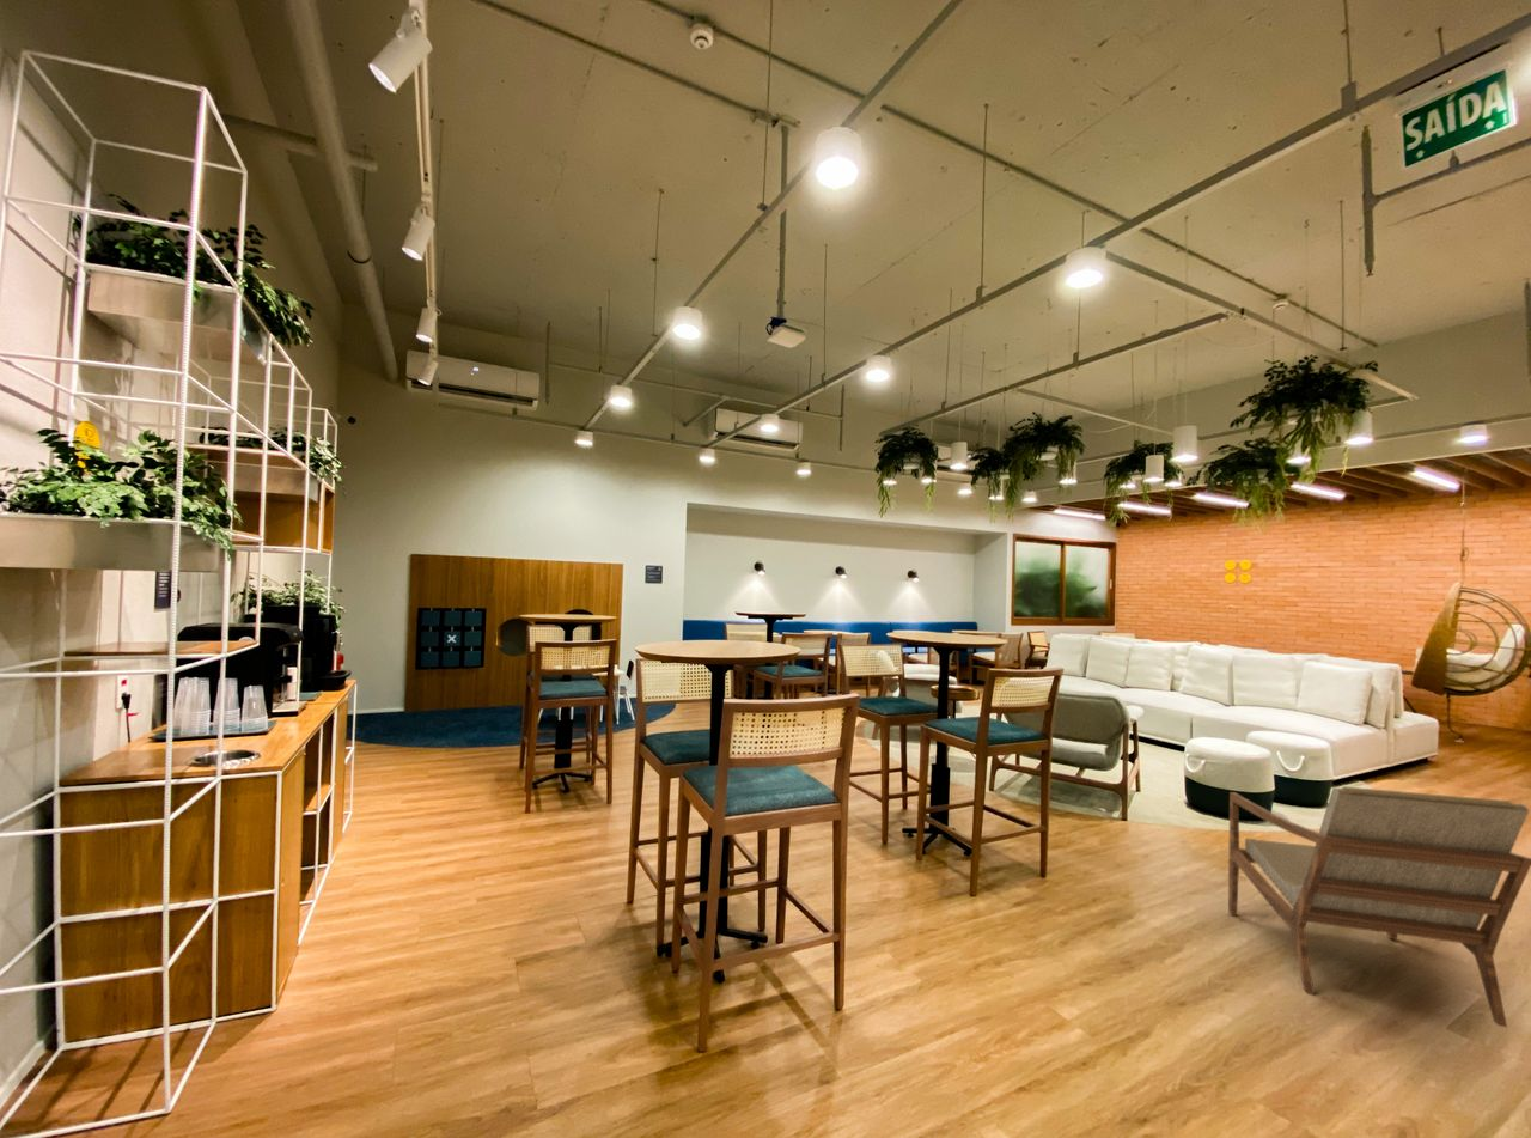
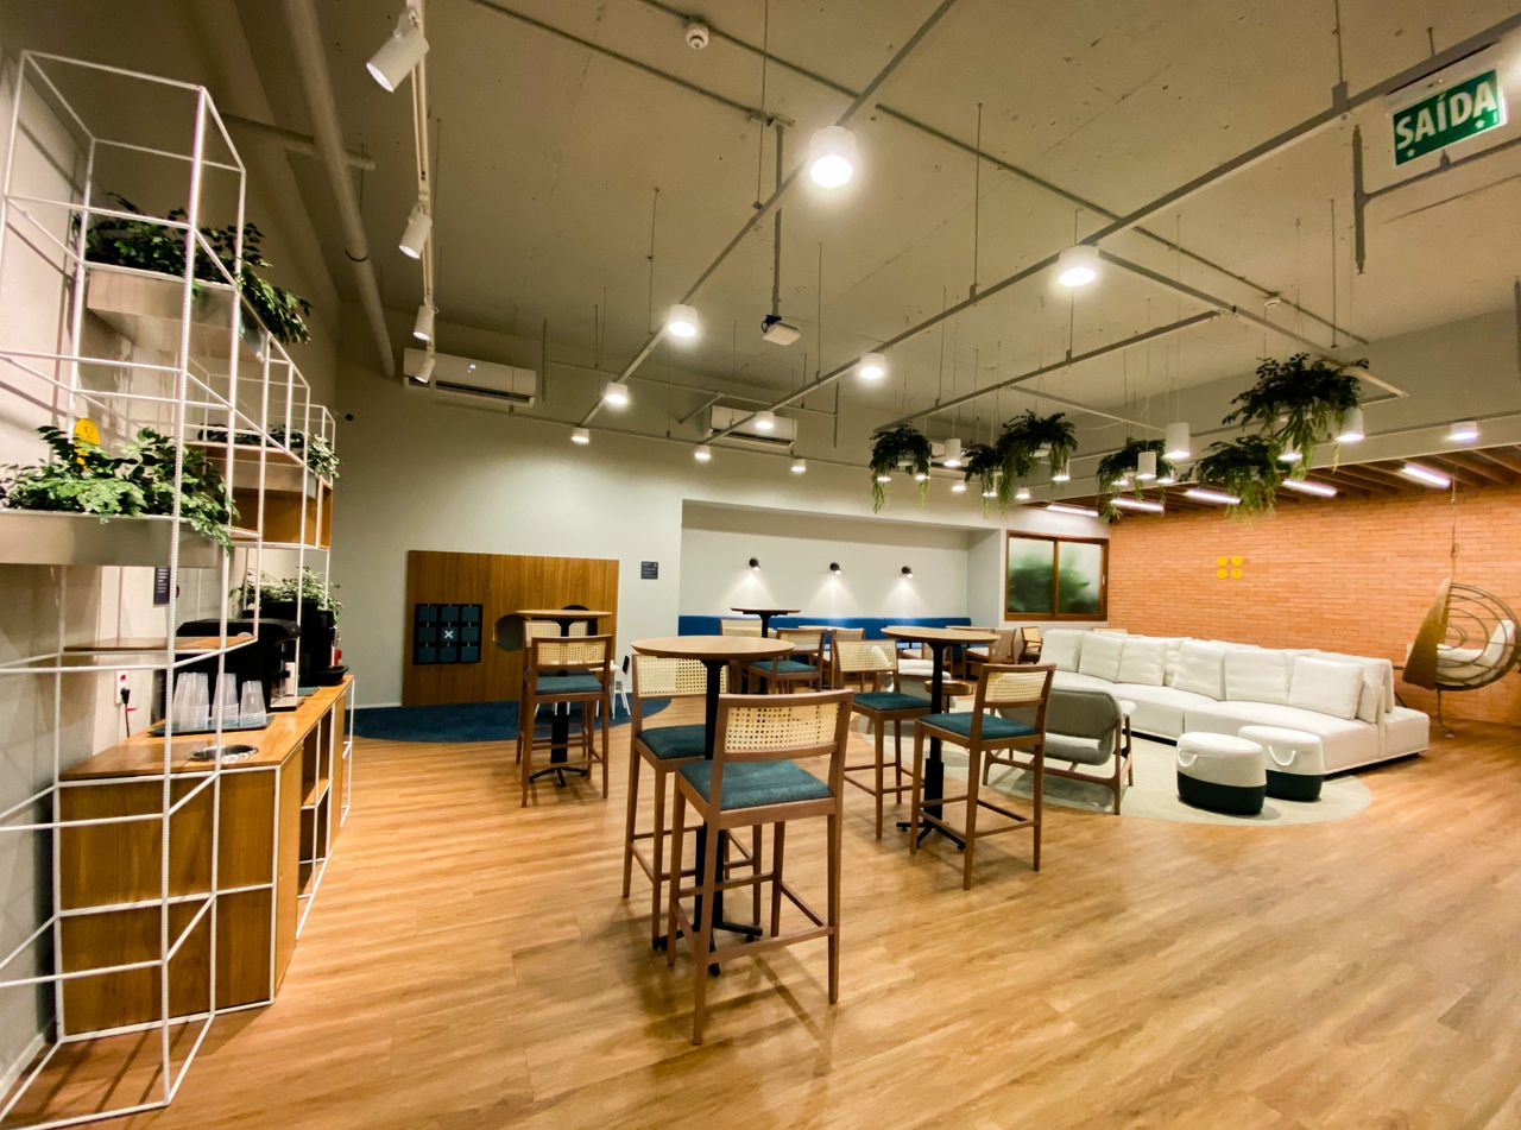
- armchair (1360, 869)
